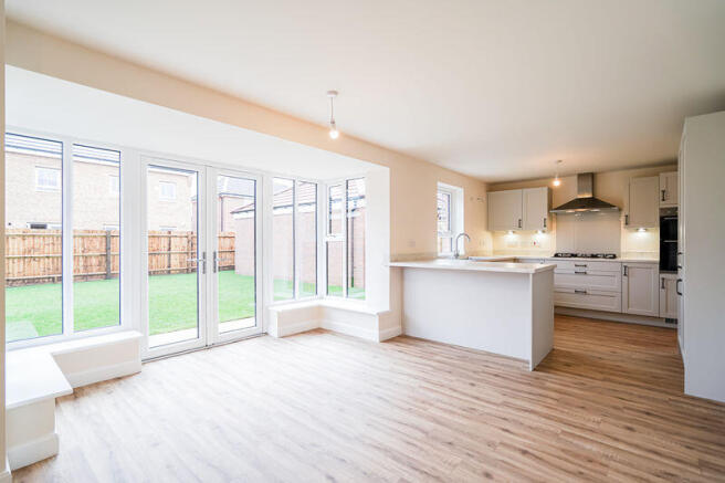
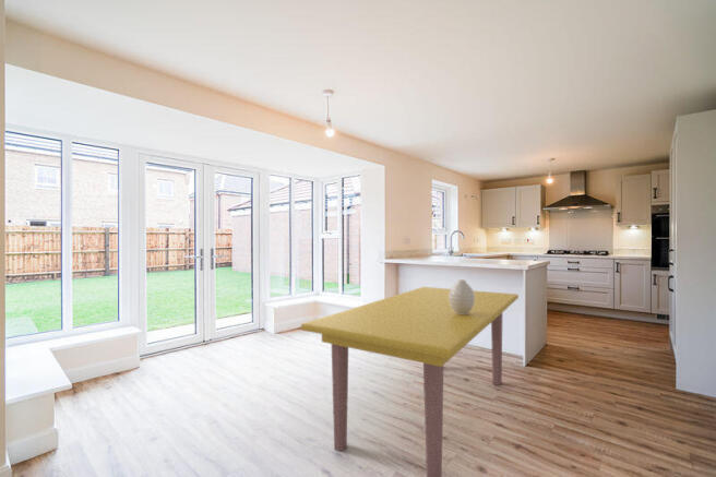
+ vase (461, 296)
+ dining table (431, 357)
